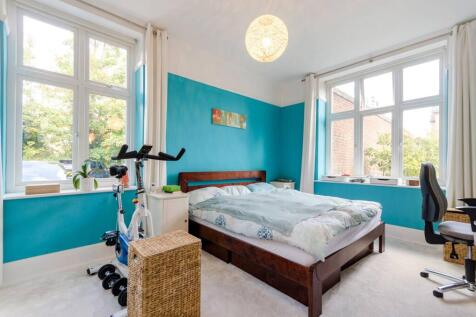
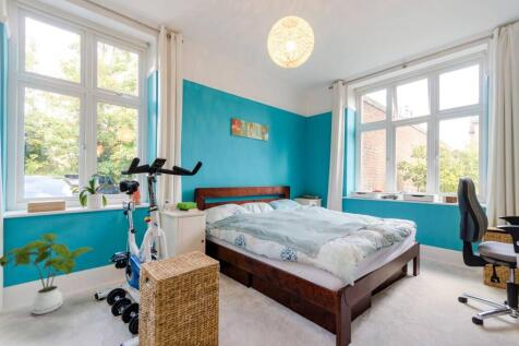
+ house plant (52, 273)
